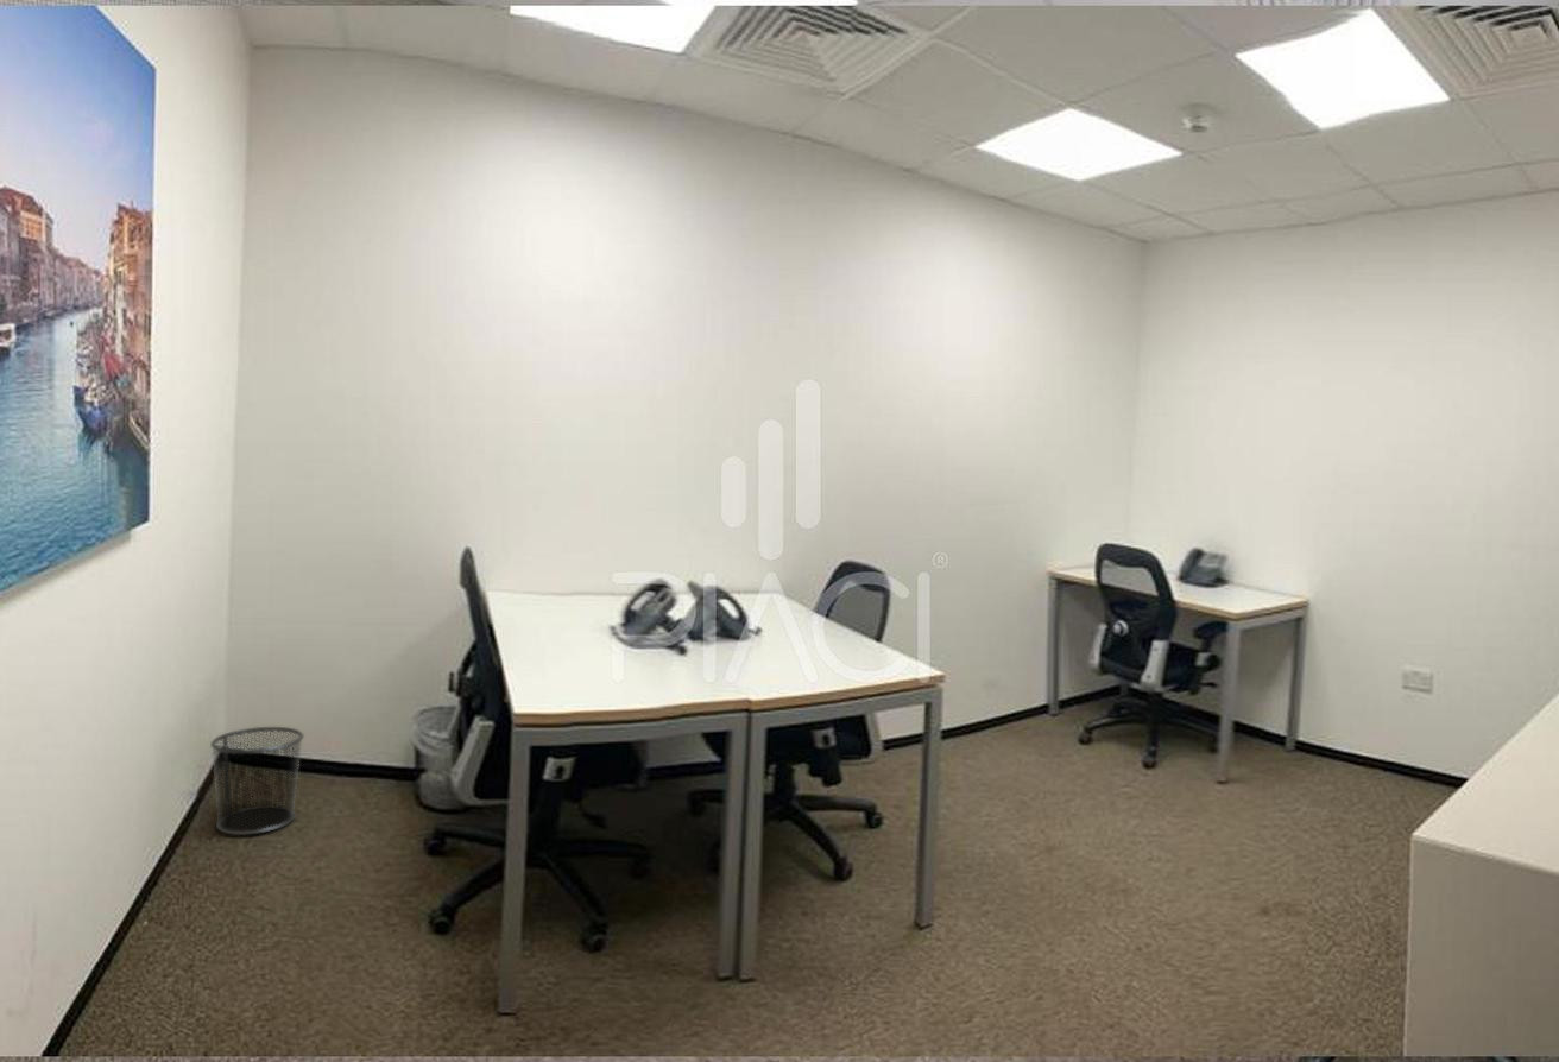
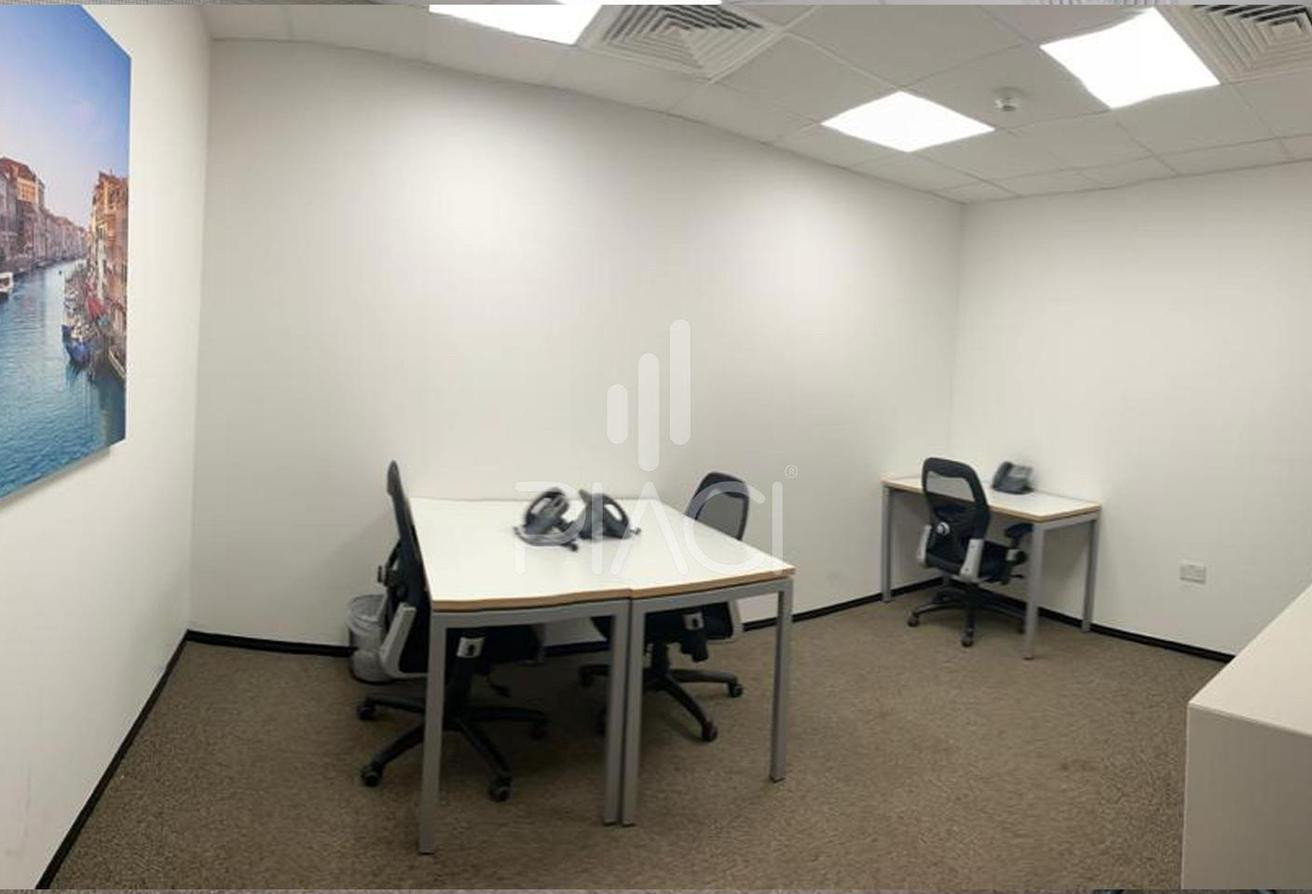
- waste bin (257, 779)
